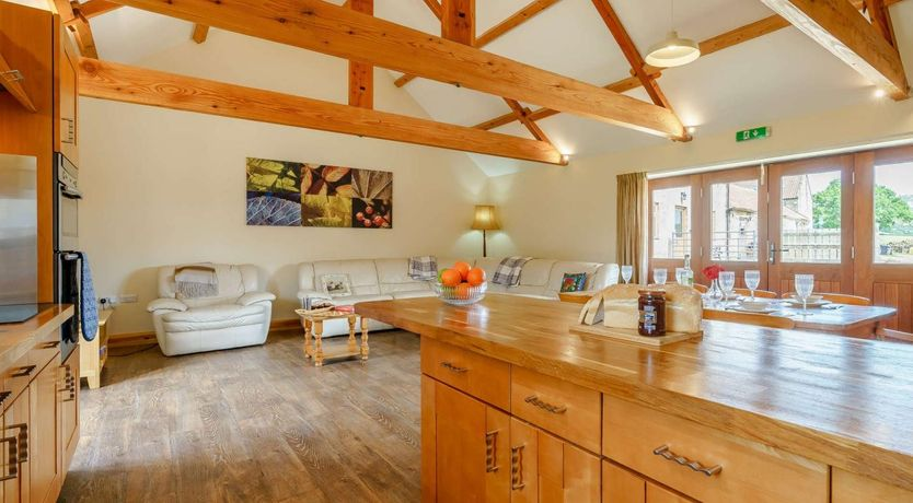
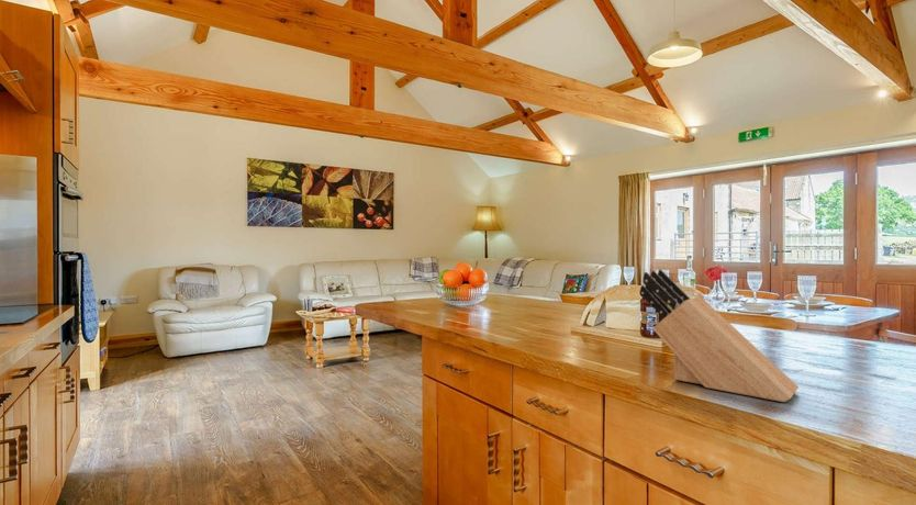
+ knife block (710, 326)
